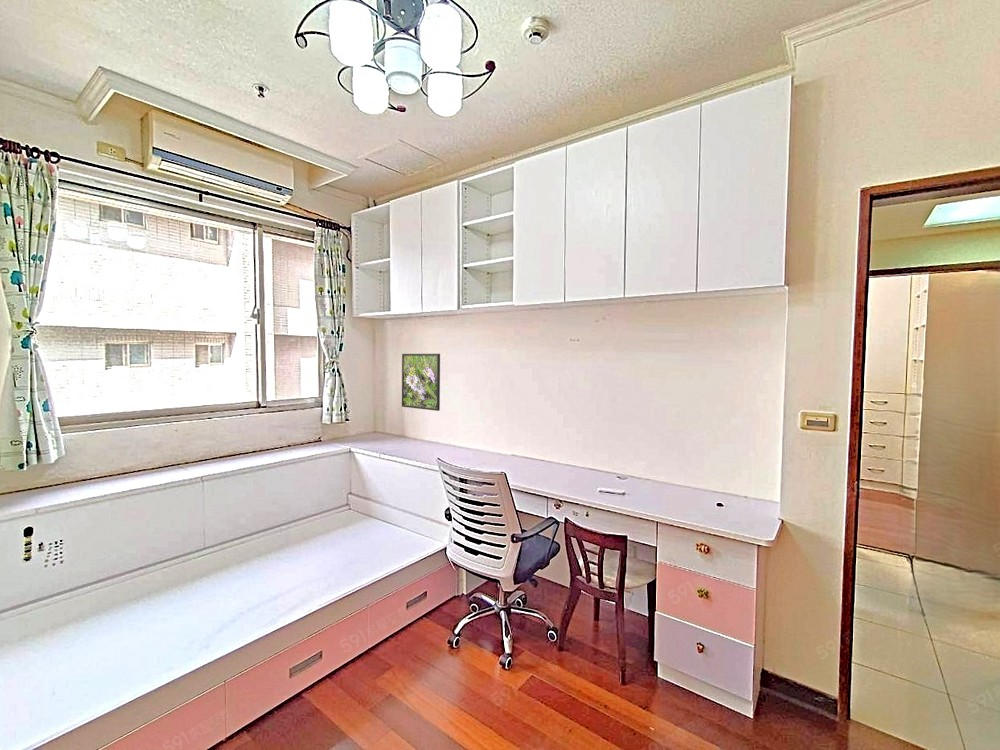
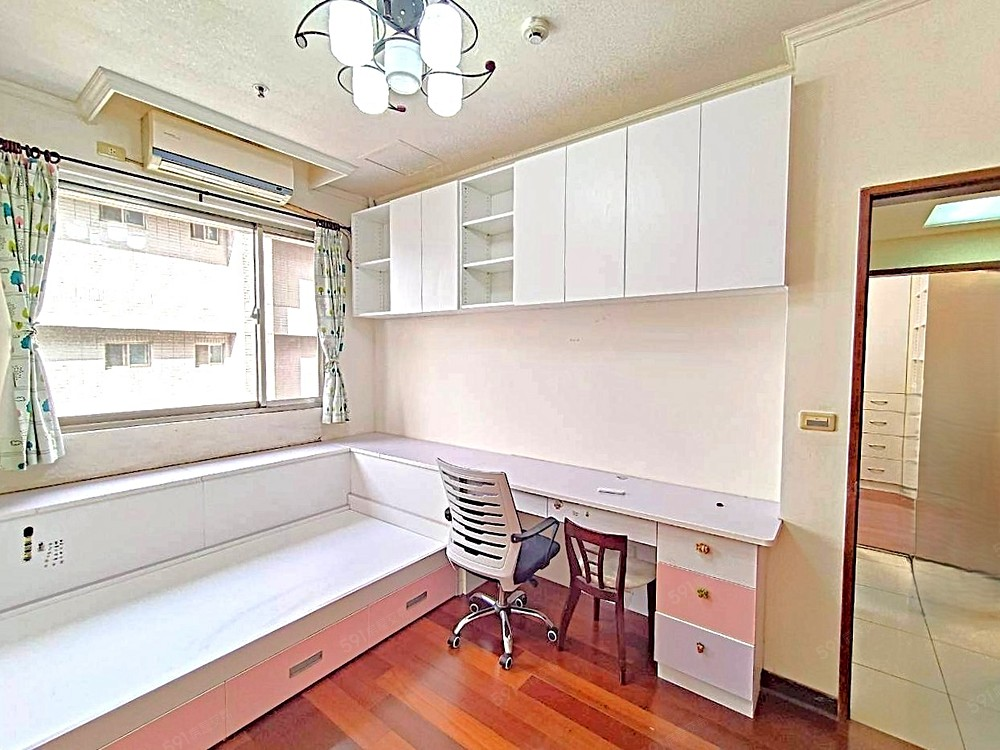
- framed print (420, 381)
